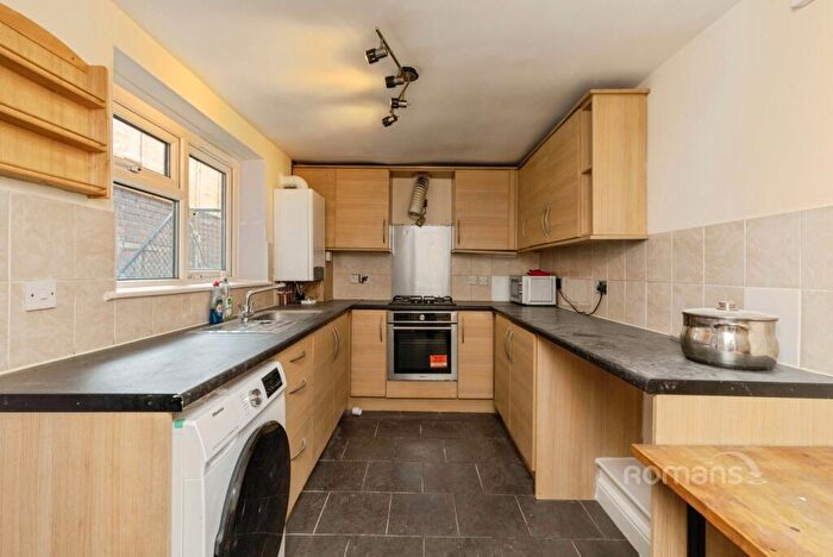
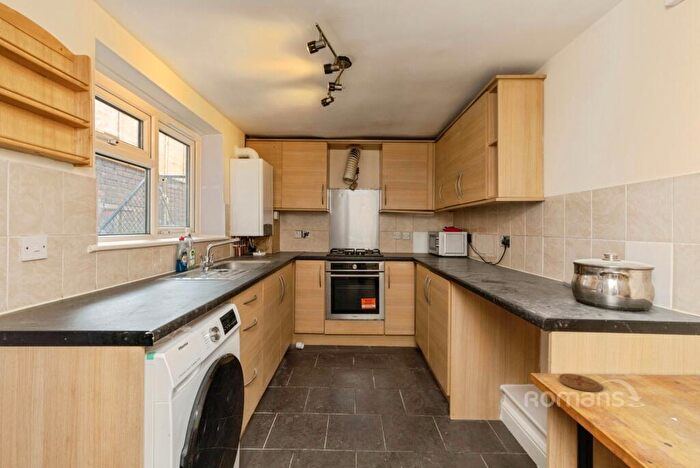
+ coaster (579, 382)
